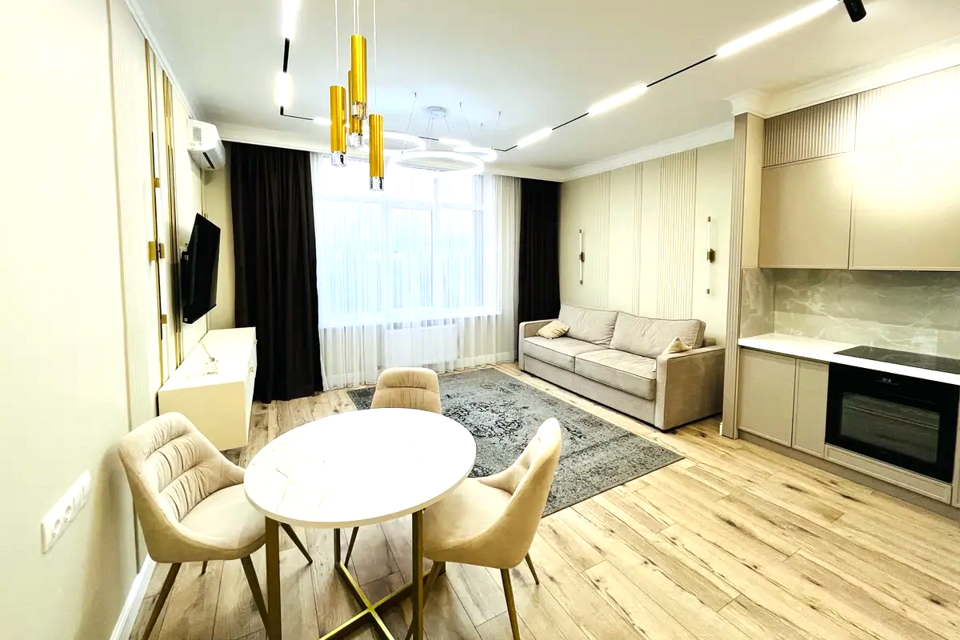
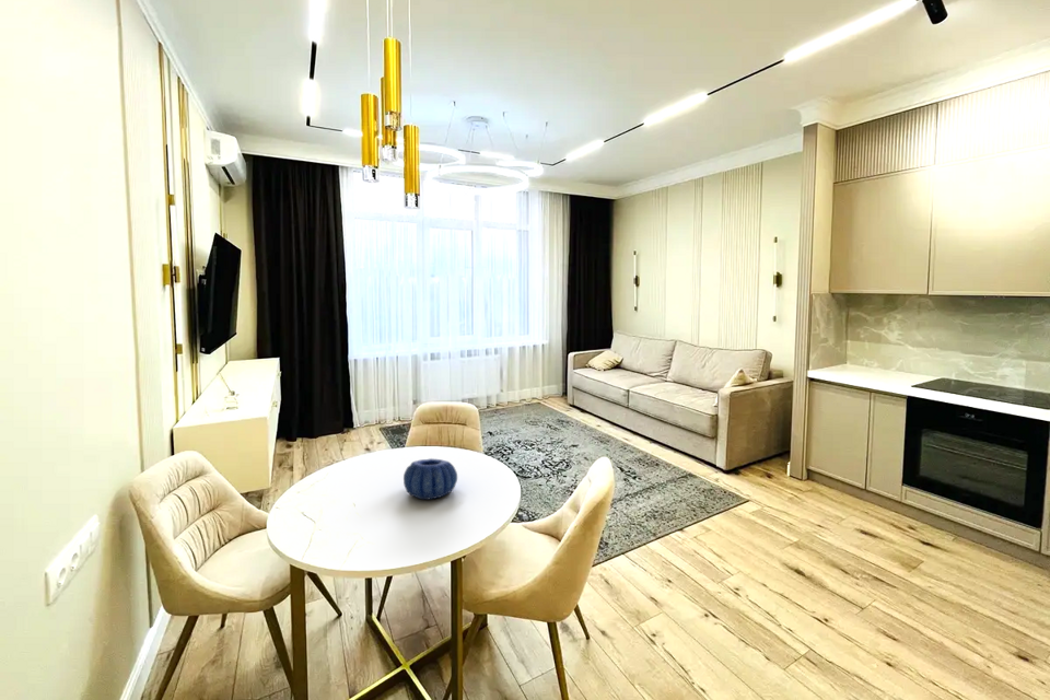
+ decorative bowl (430, 477)
